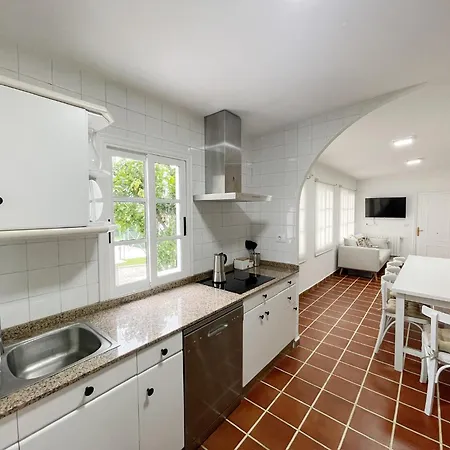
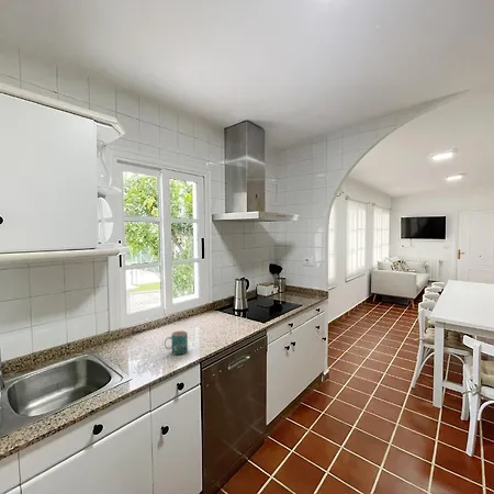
+ mug (176, 343)
